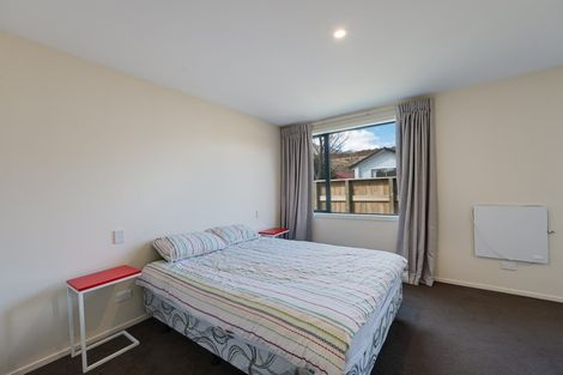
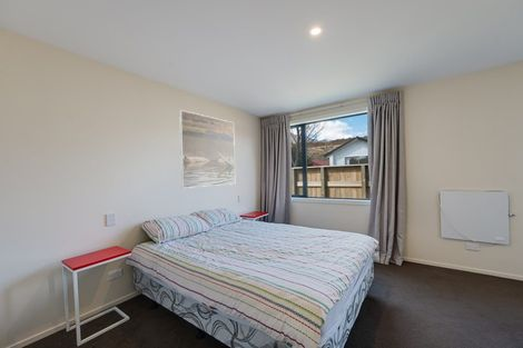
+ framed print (210, 151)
